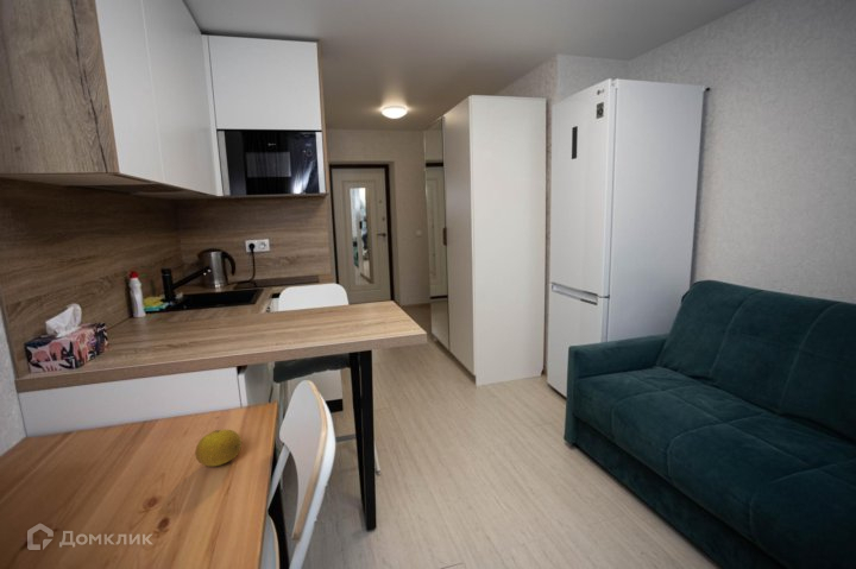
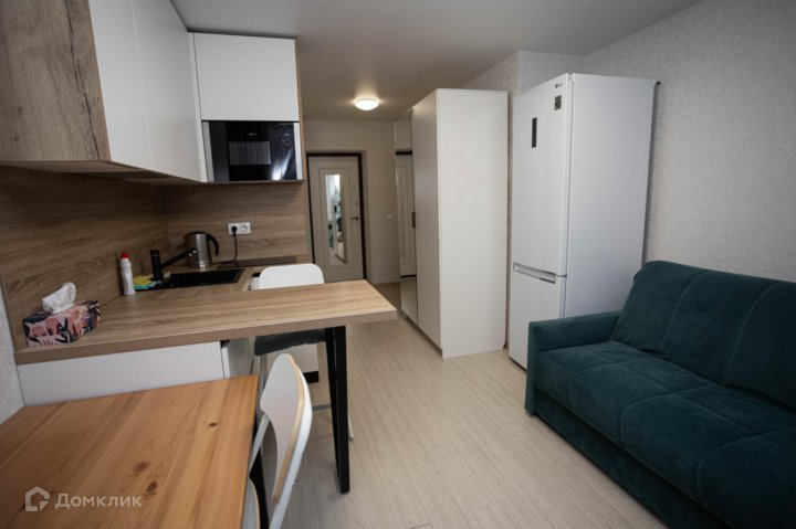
- fruit (218, 447)
